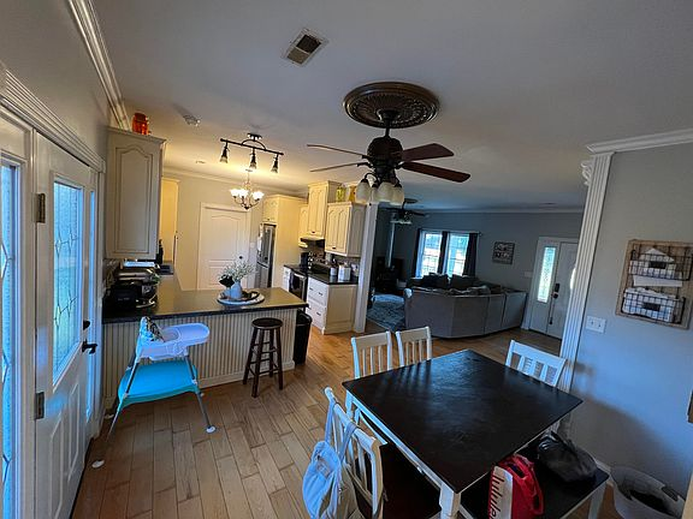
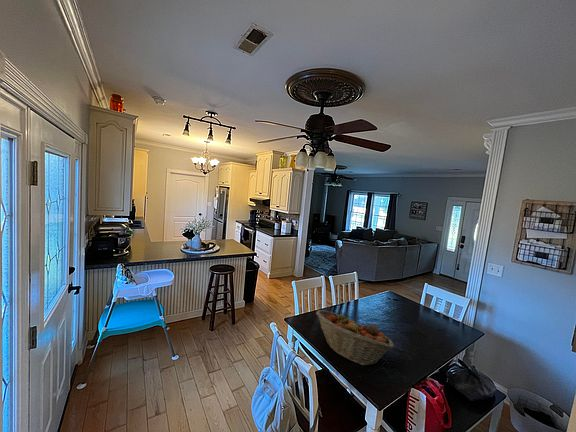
+ fruit basket (351, 332)
